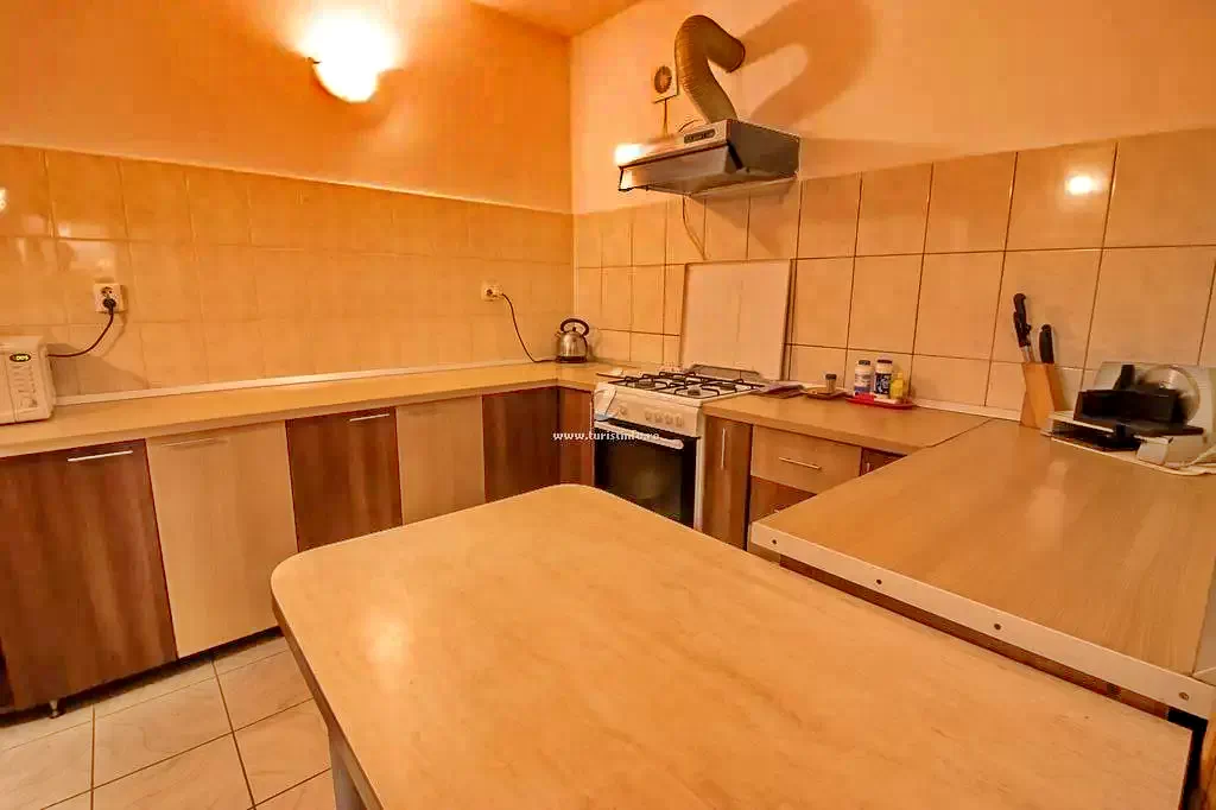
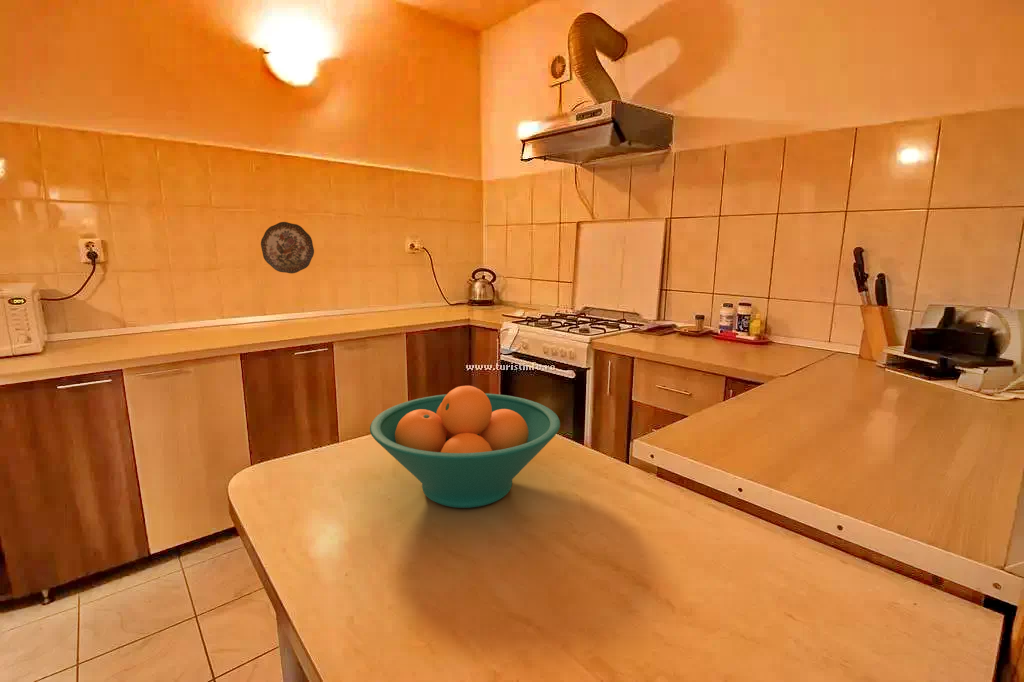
+ decorative plate (287, 248)
+ fruit bowl (466, 437)
